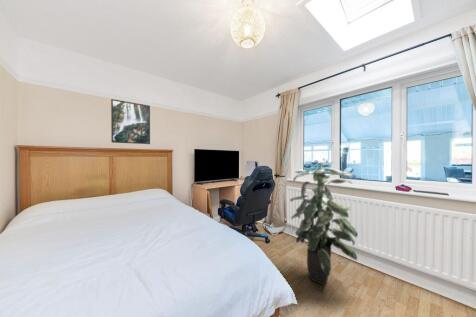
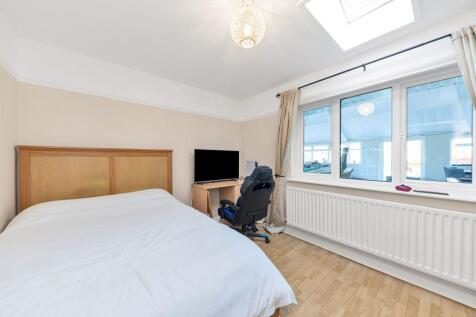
- indoor plant (322, 222)
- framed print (131, 123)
